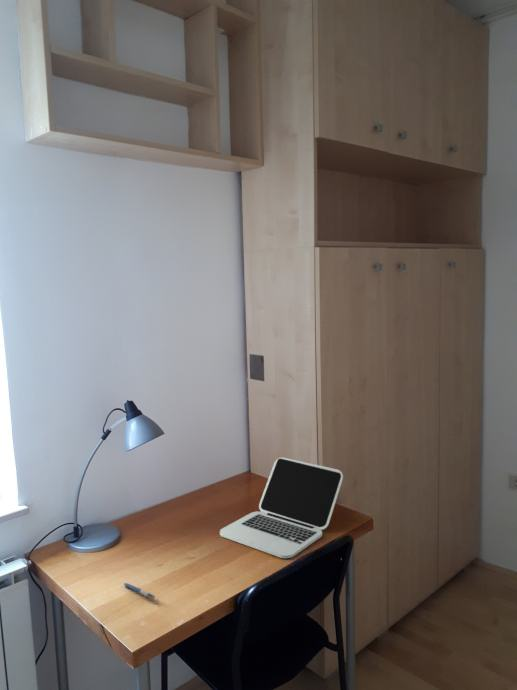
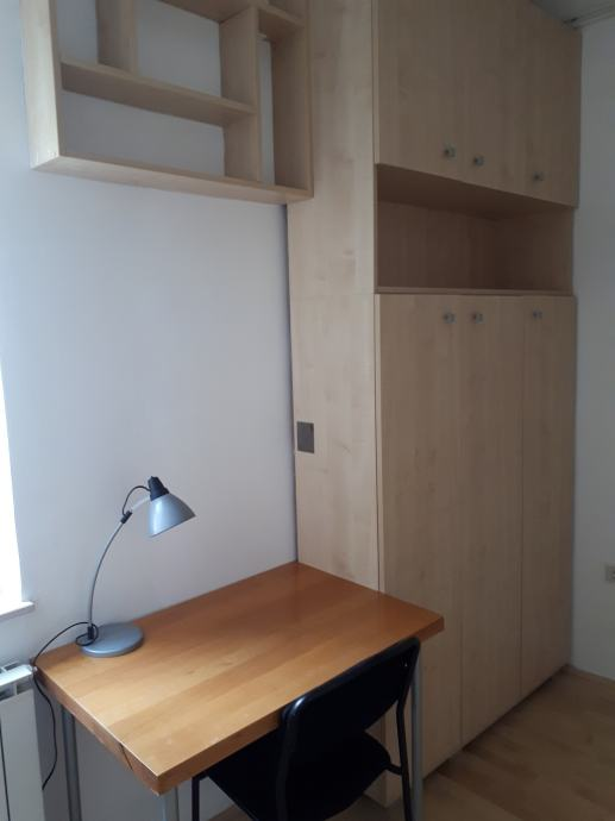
- laptop (281, 502)
- pen (139, 589)
